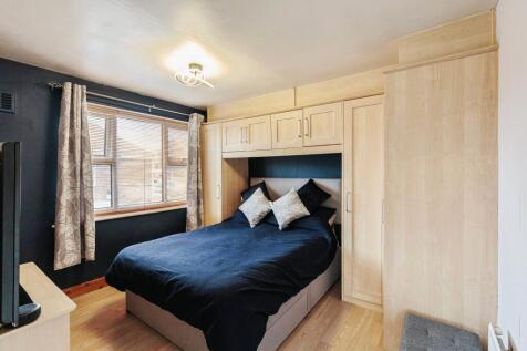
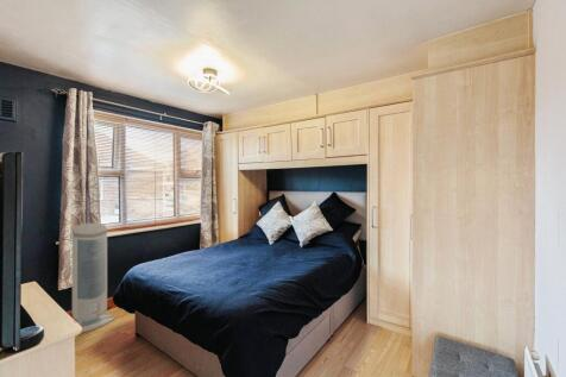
+ air purifier (89, 274)
